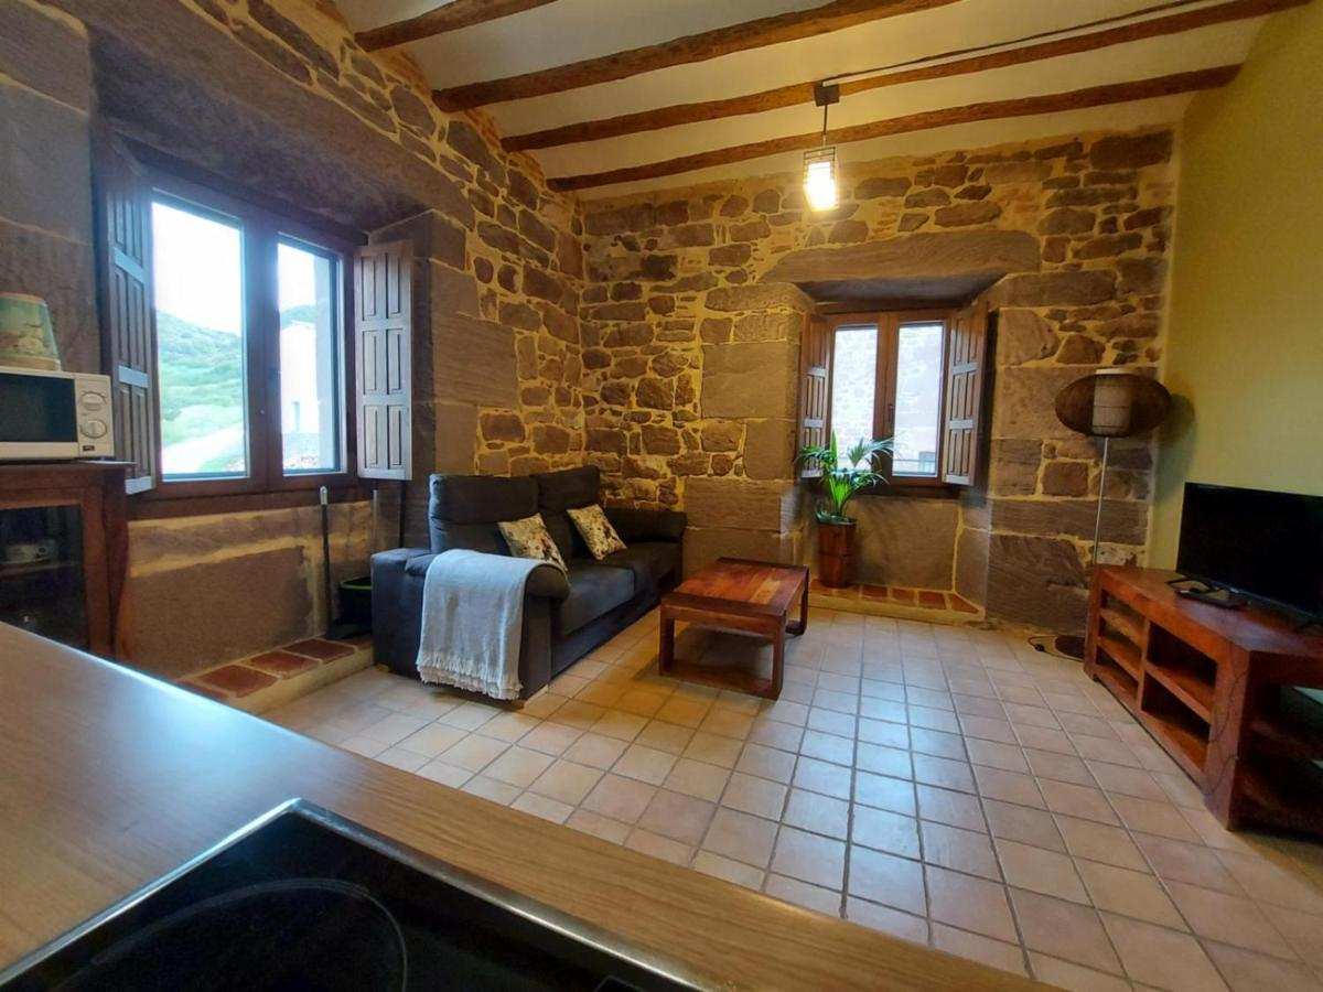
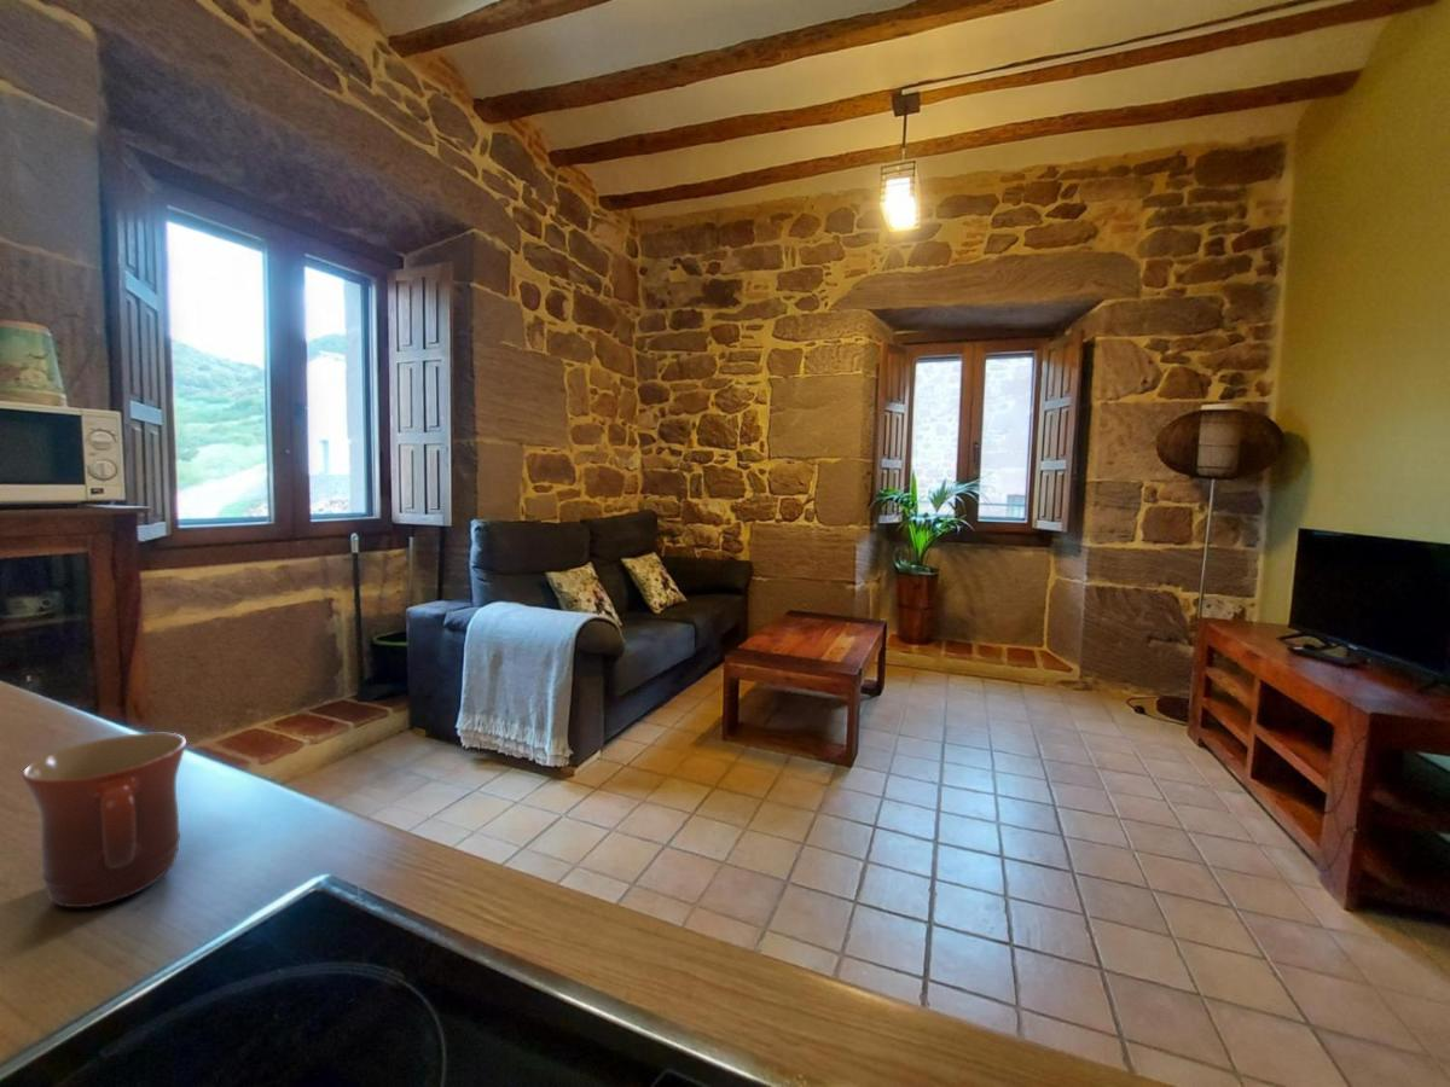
+ mug (114, 827)
